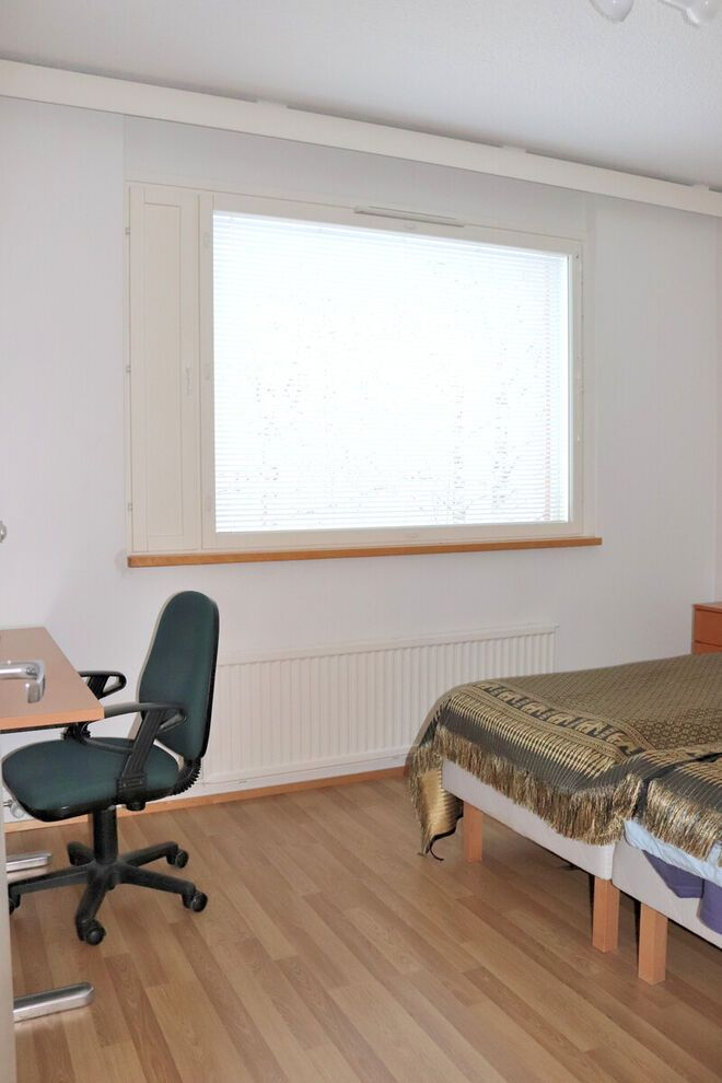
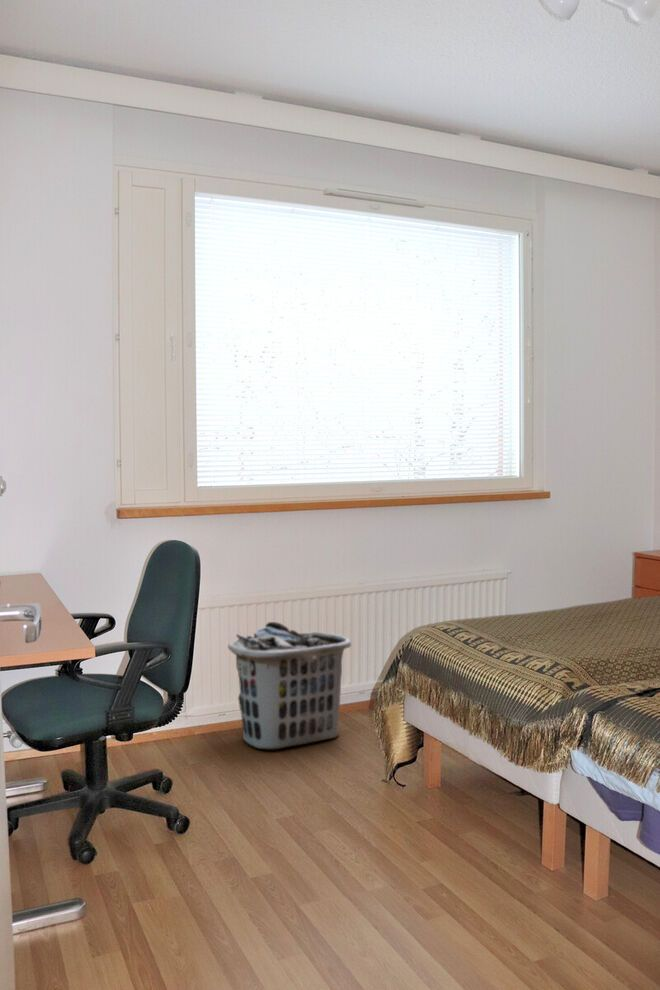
+ clothes hamper (290, 679)
